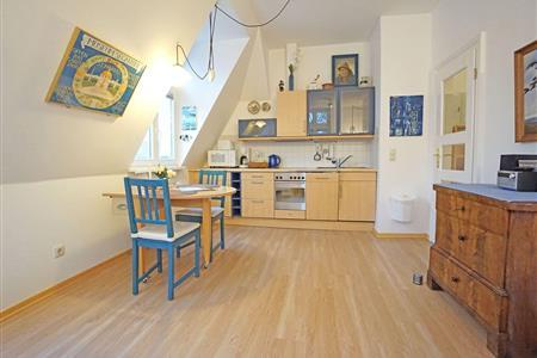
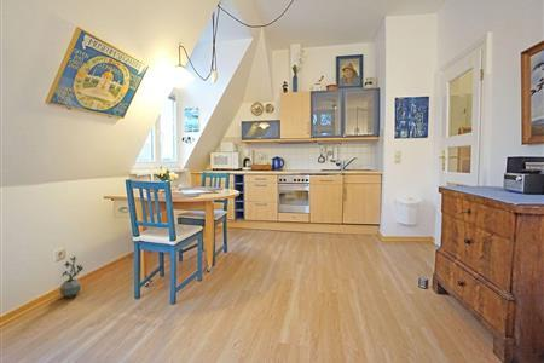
+ potted plant (73, 276)
